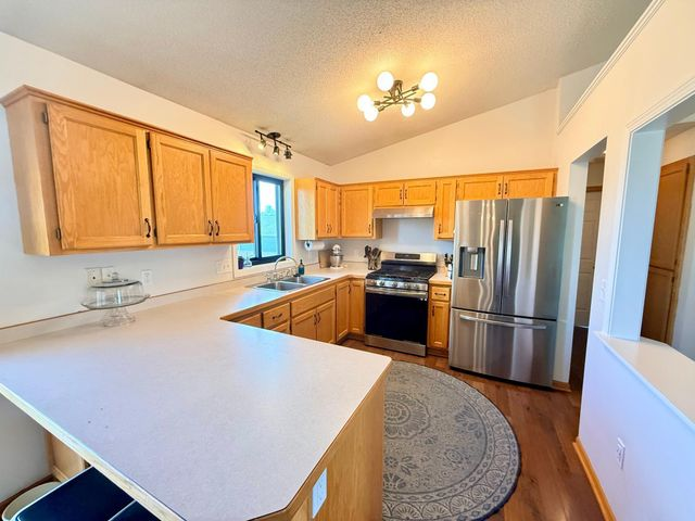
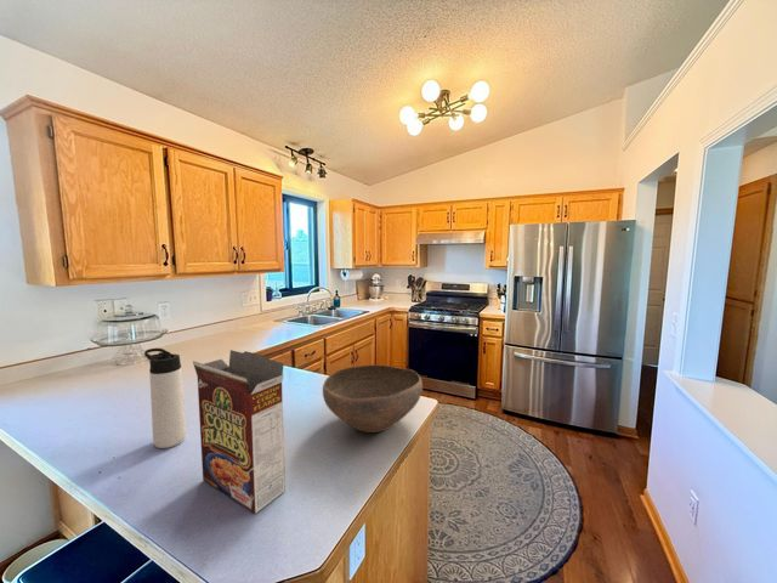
+ bowl (373, 400)
+ cereal box (239, 423)
+ thermos bottle (164, 396)
